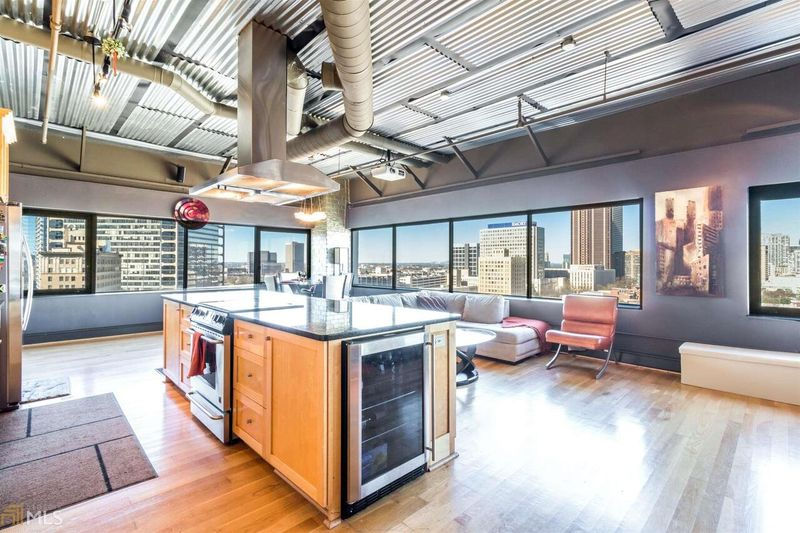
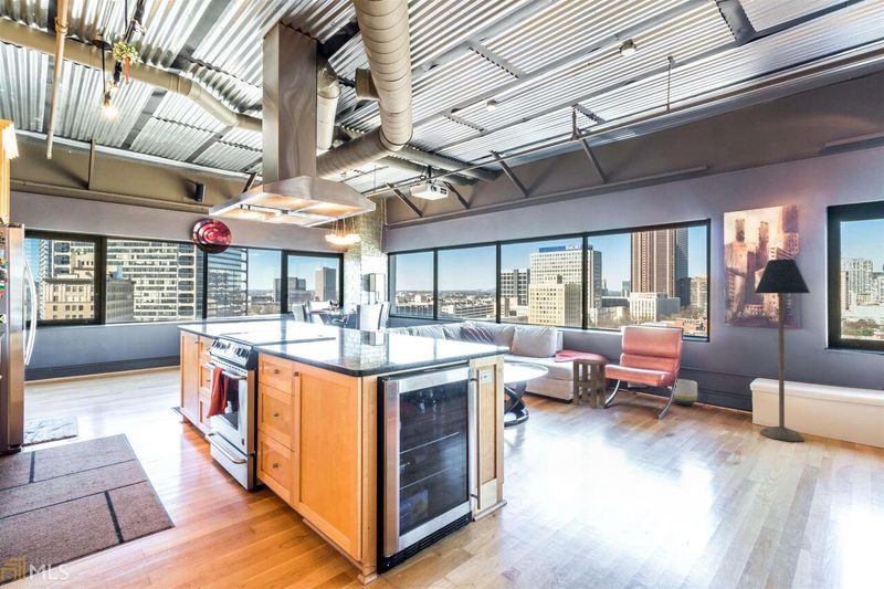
+ floor lamp (781, 347)
+ side table (589, 382)
+ planter (683, 392)
